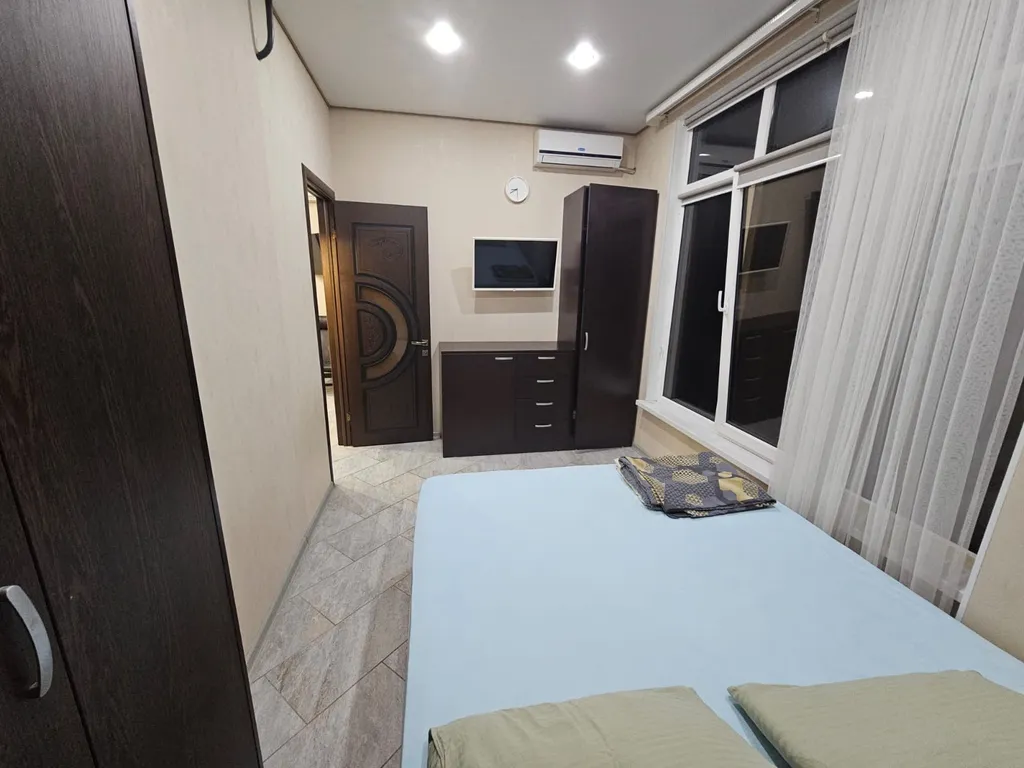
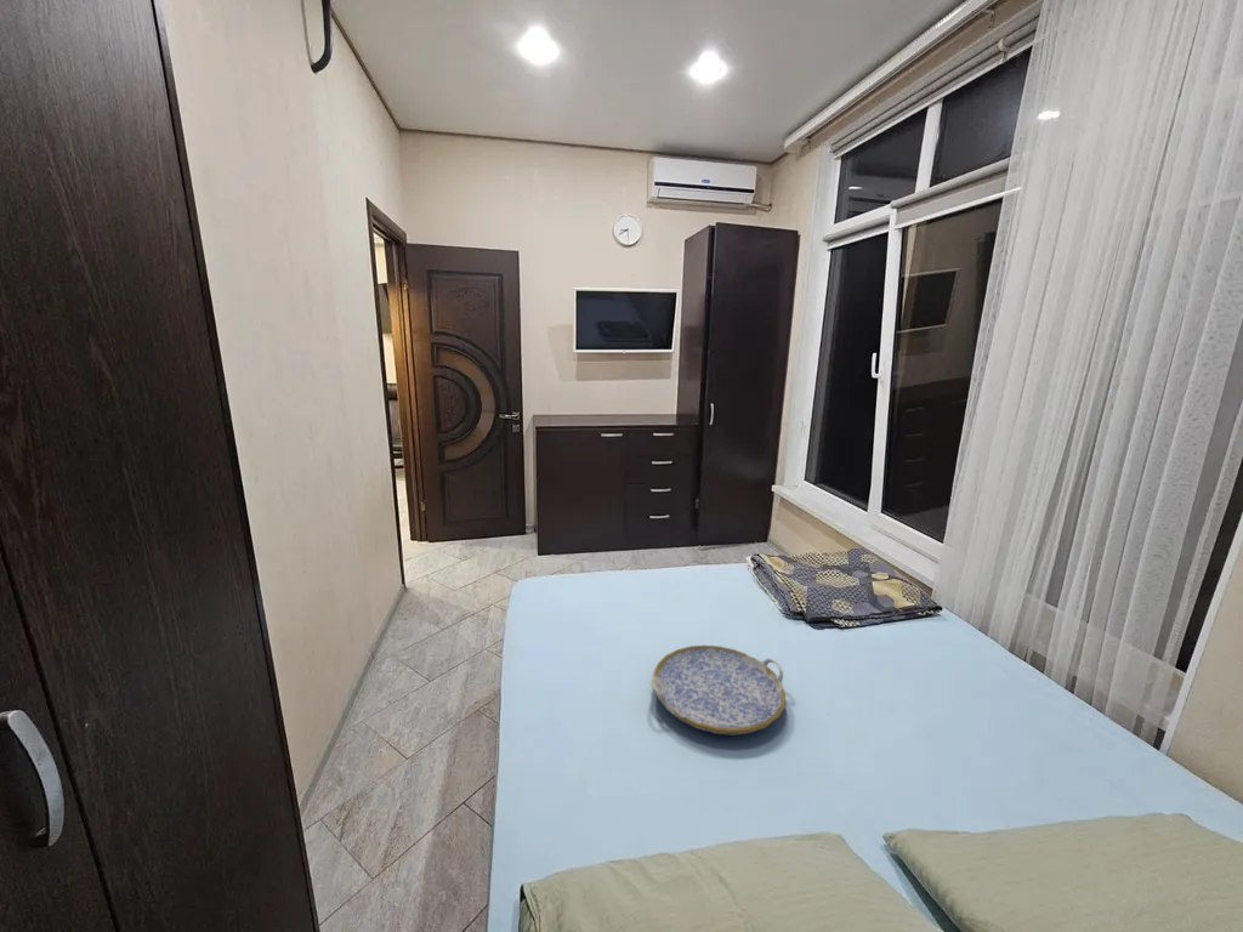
+ serving tray (717, 684)
